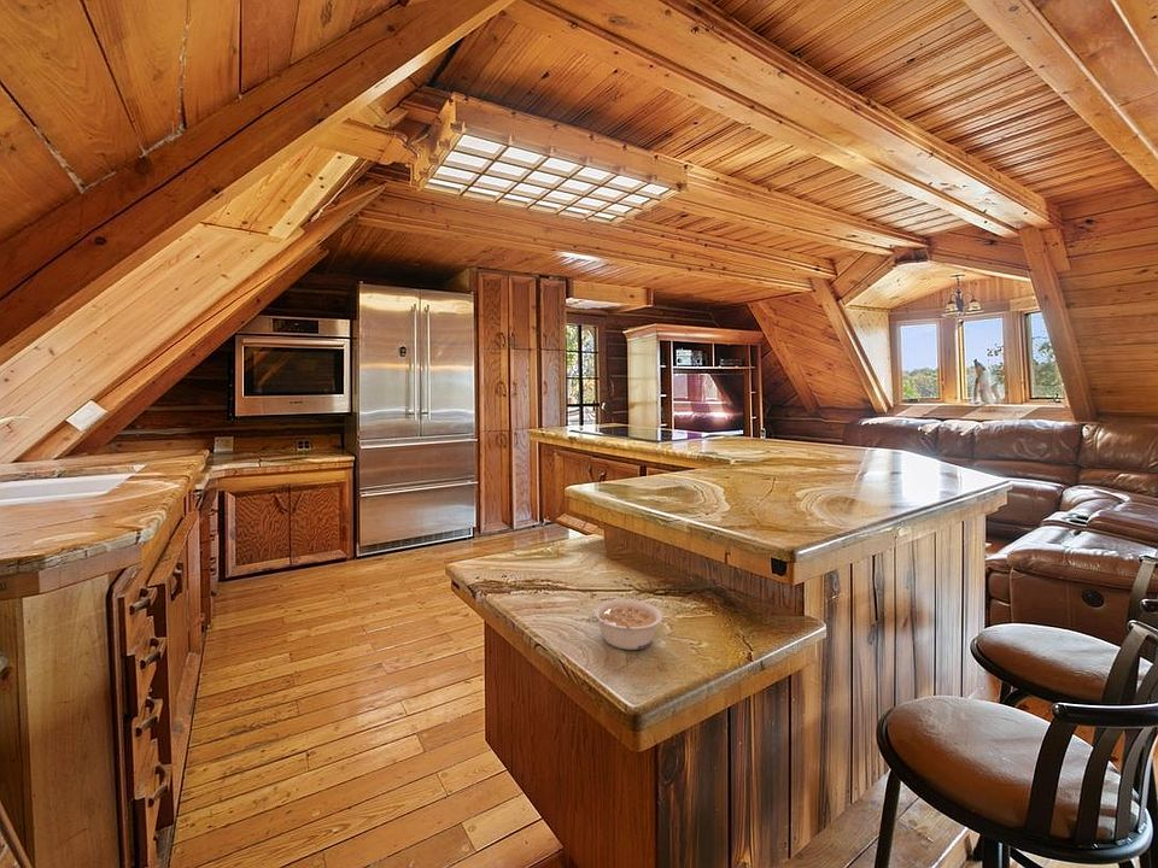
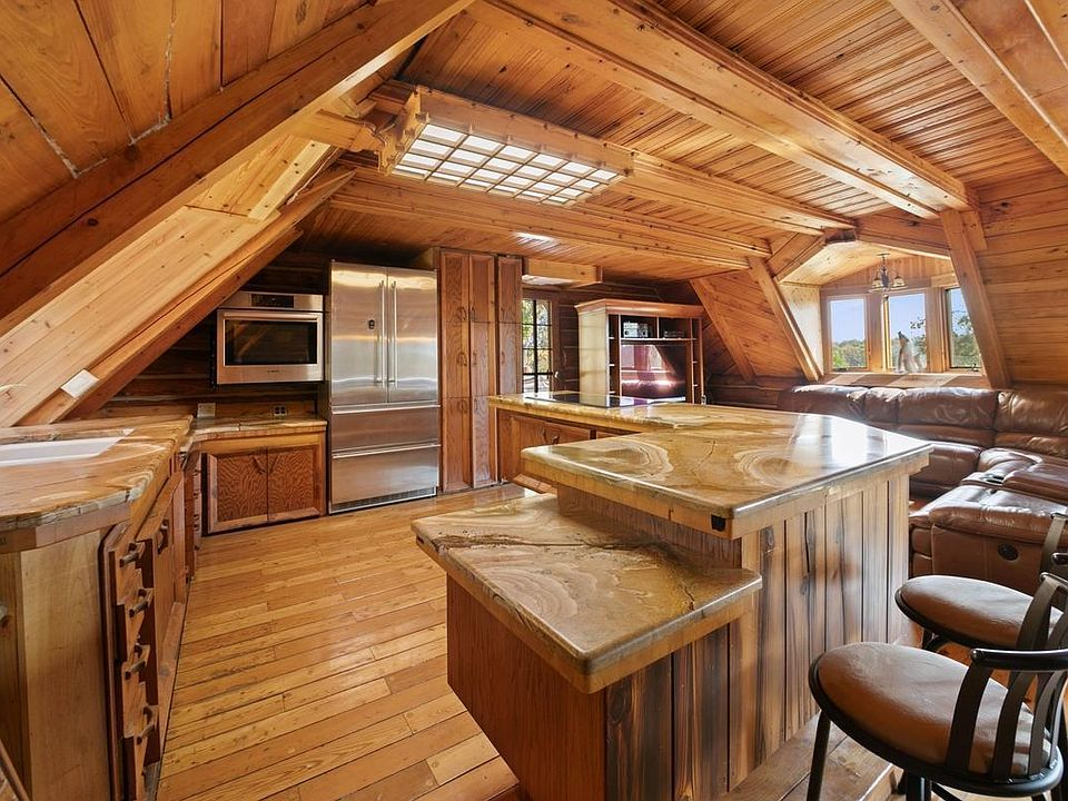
- legume (628, 623)
